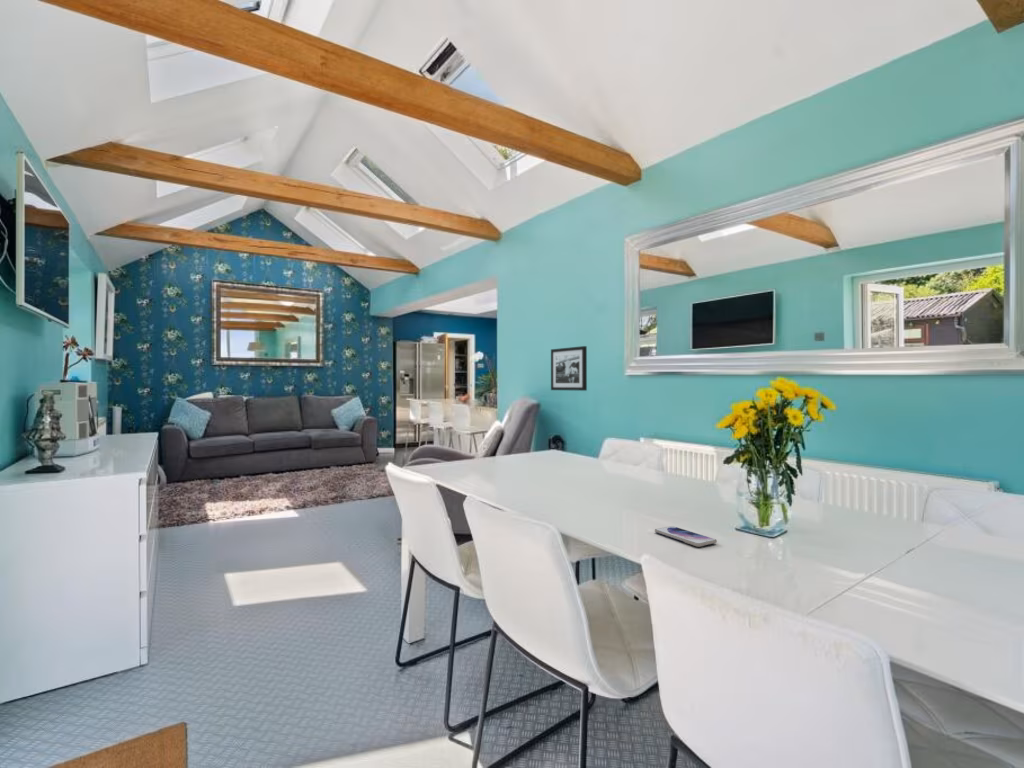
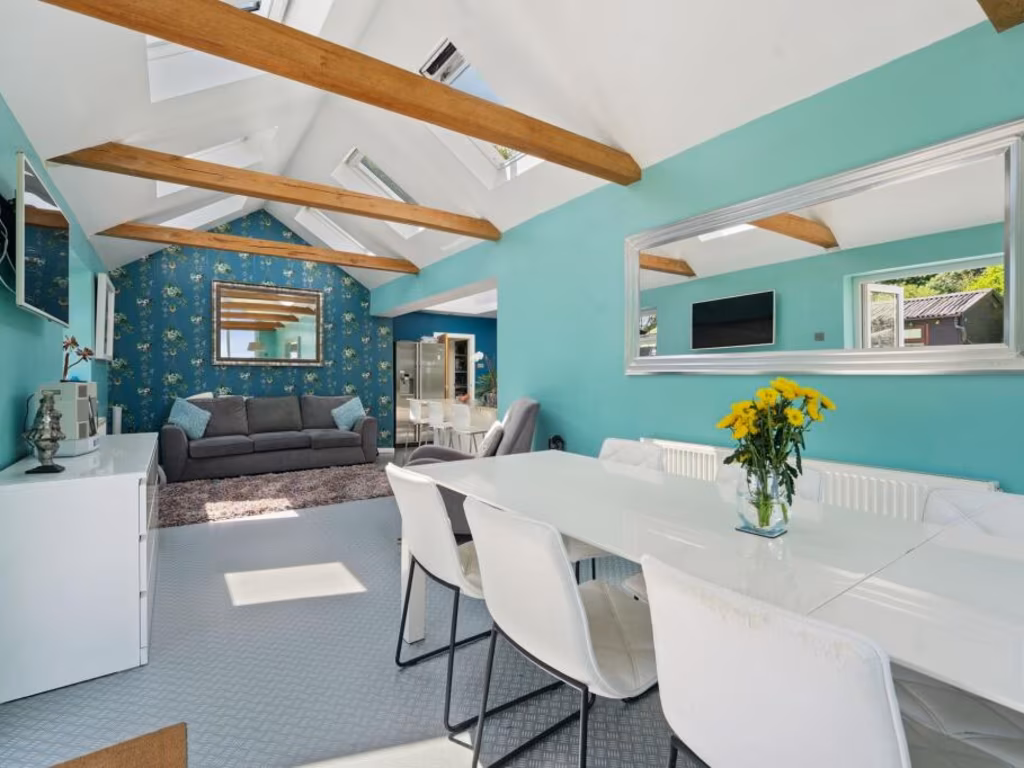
- picture frame (568, 369)
- smartphone (684, 535)
